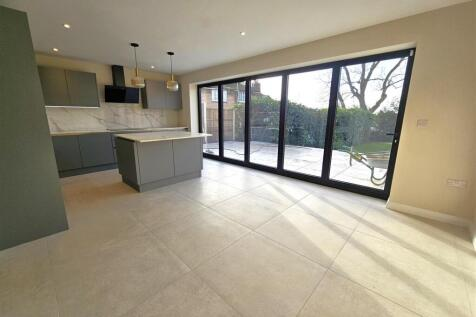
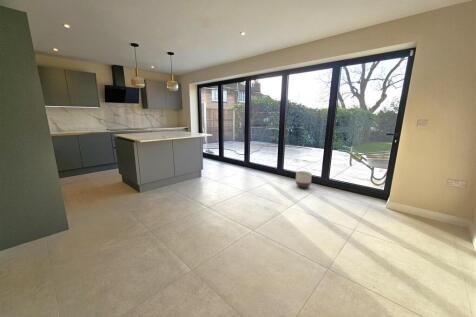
+ planter (303, 180)
